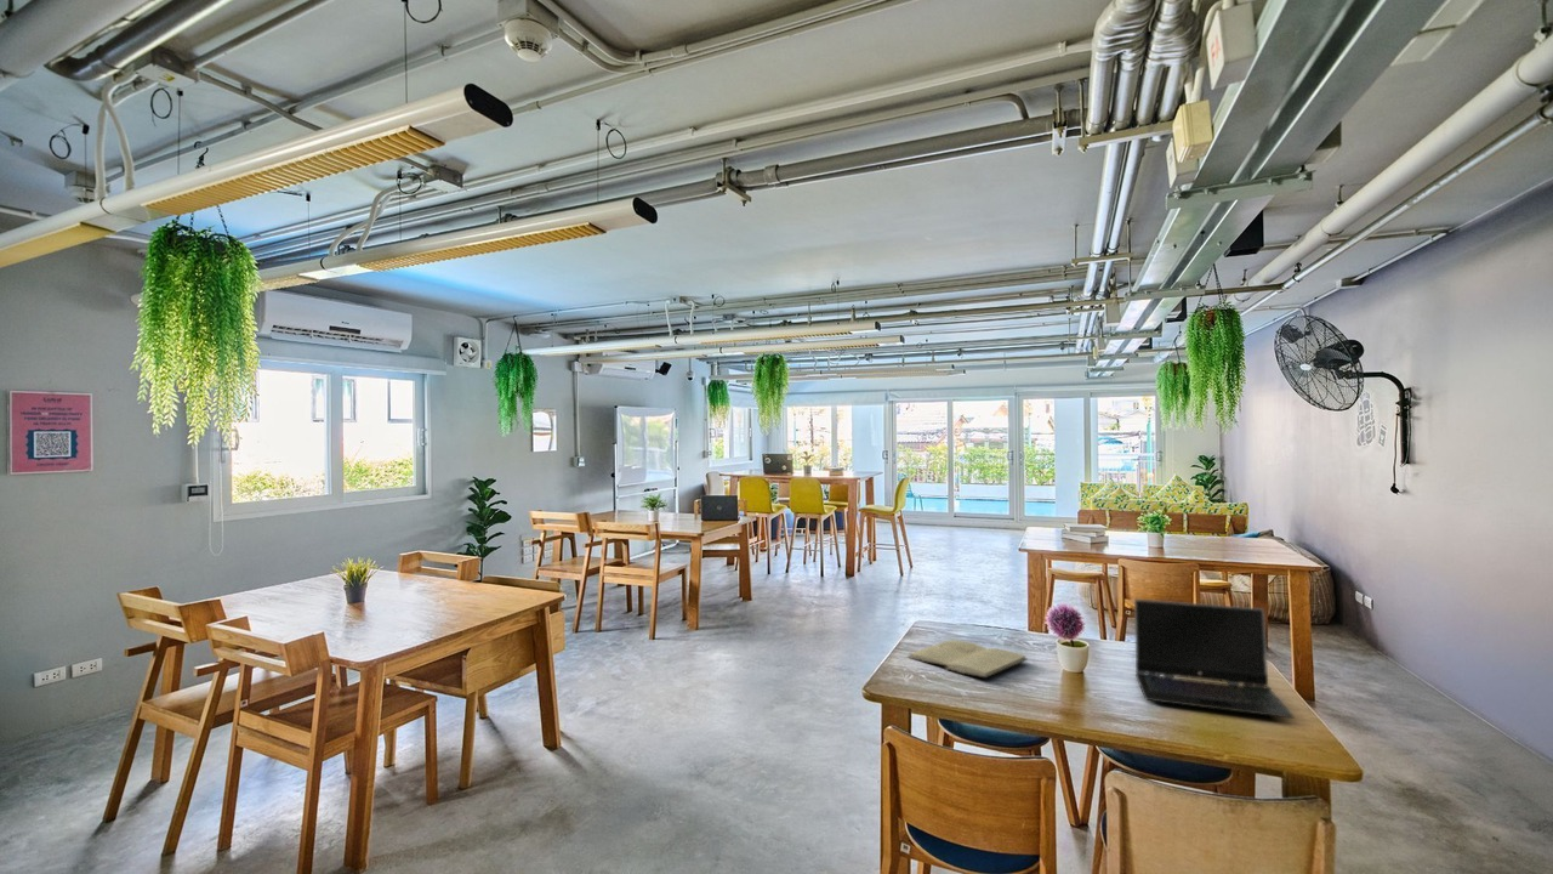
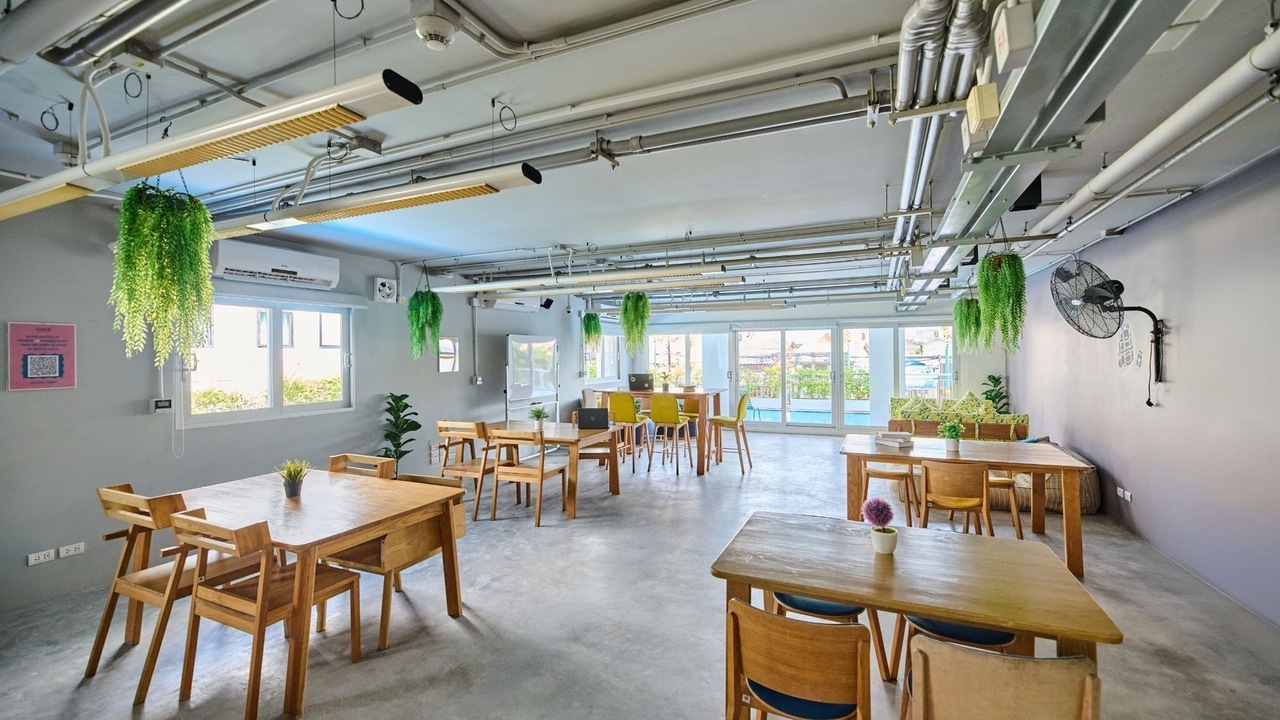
- laptop computer (1206, 654)
- book (966, 656)
